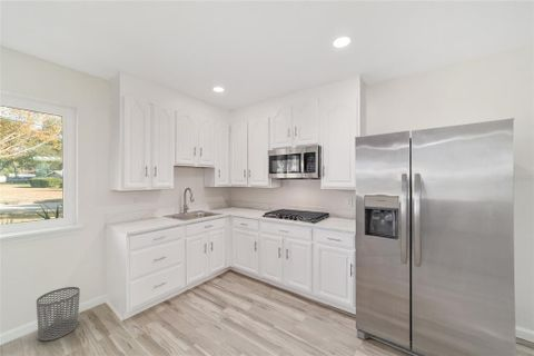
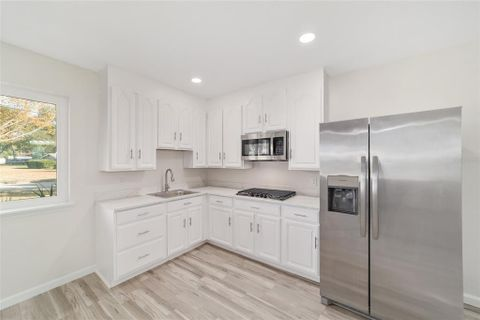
- waste bin (59, 313)
